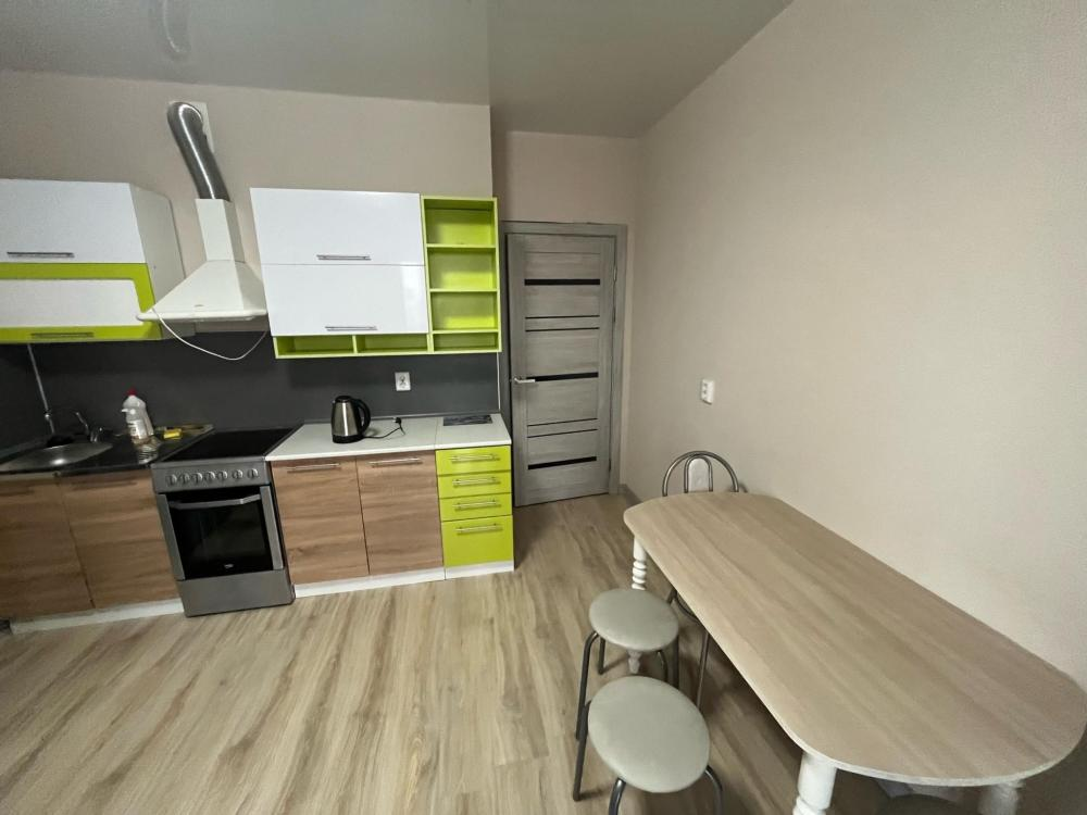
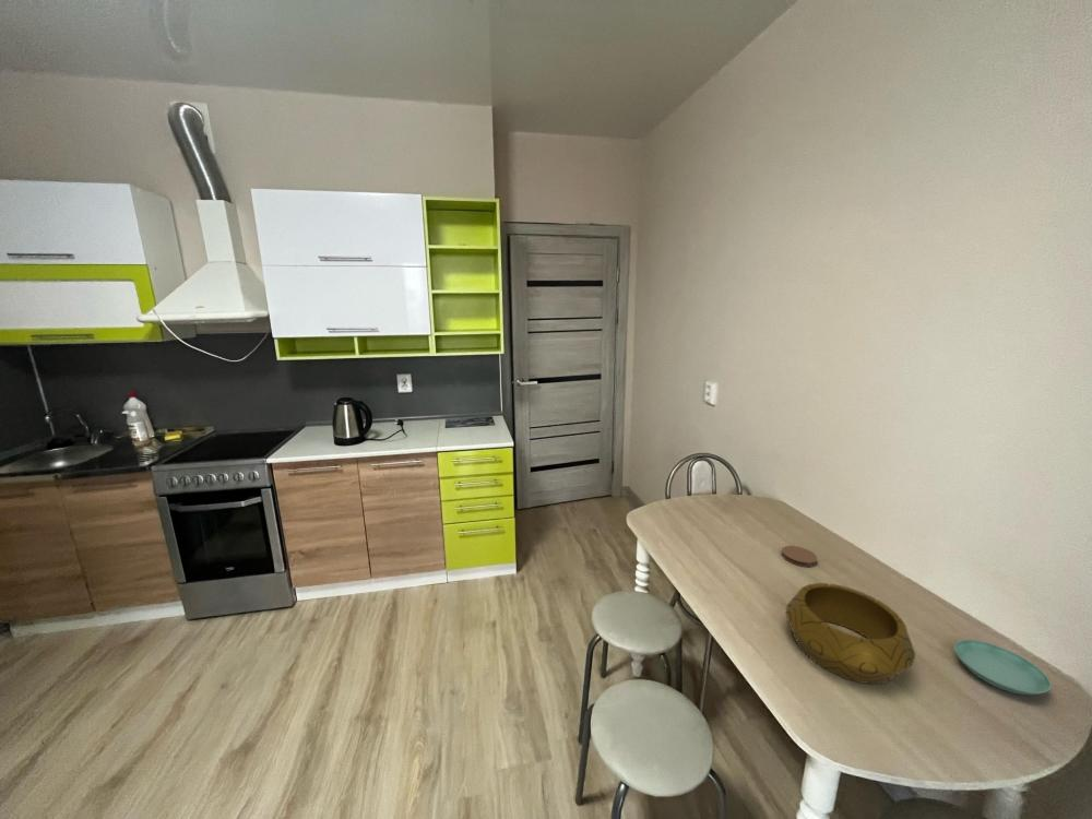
+ decorative bowl (846, 627)
+ coaster (798, 555)
+ saucer (998, 668)
